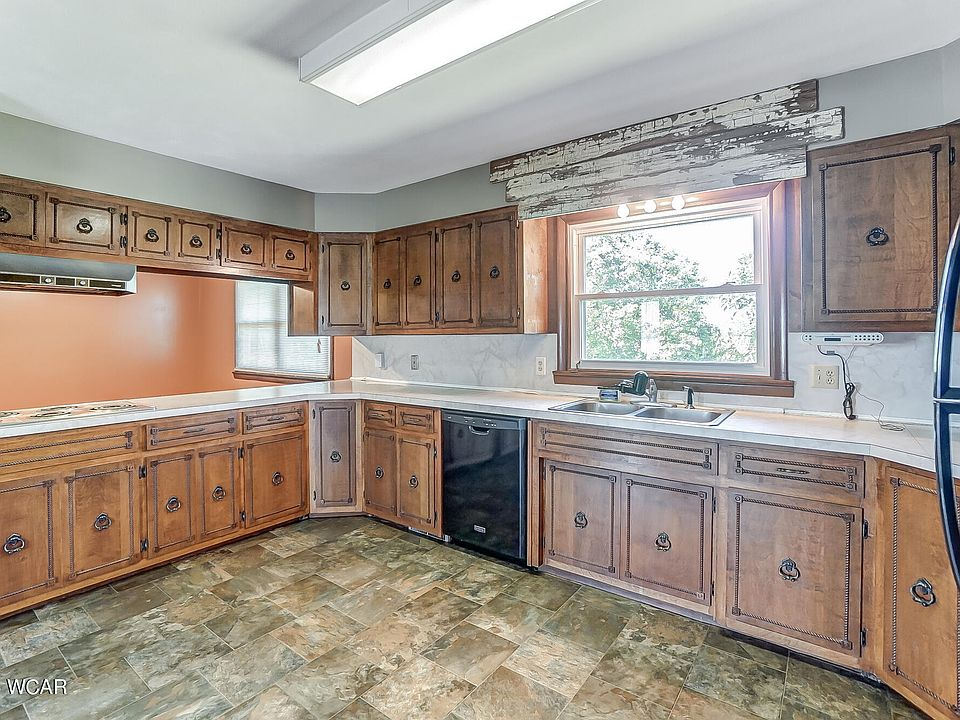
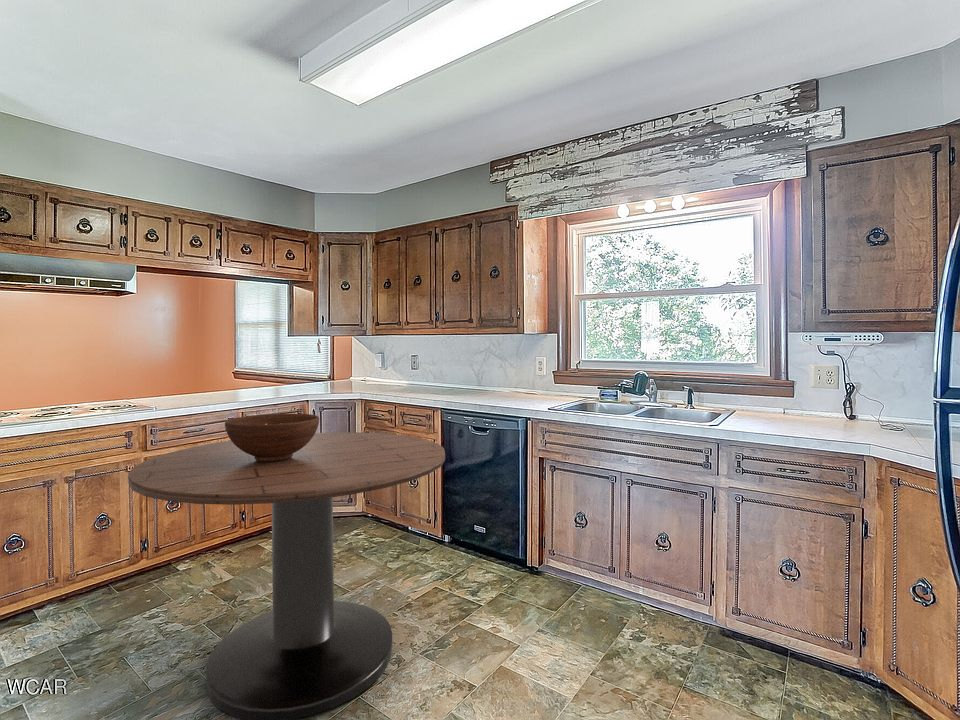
+ fruit bowl (273, 438)
+ dining table (303, 556)
